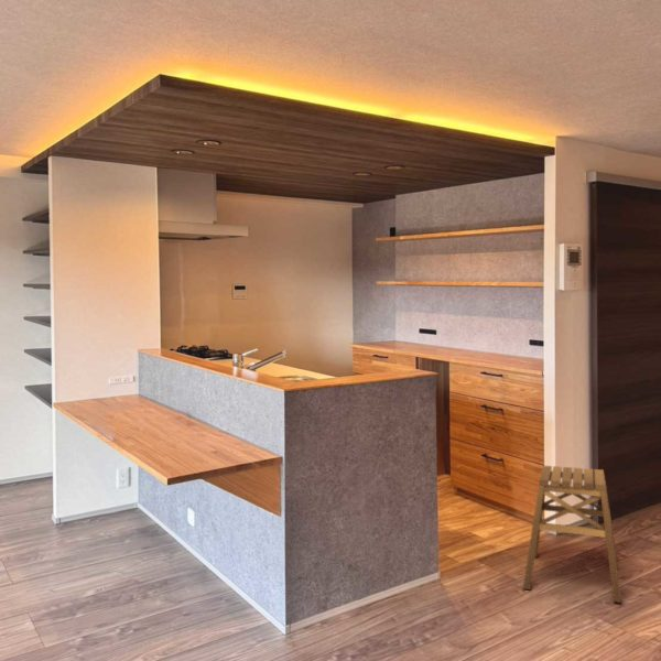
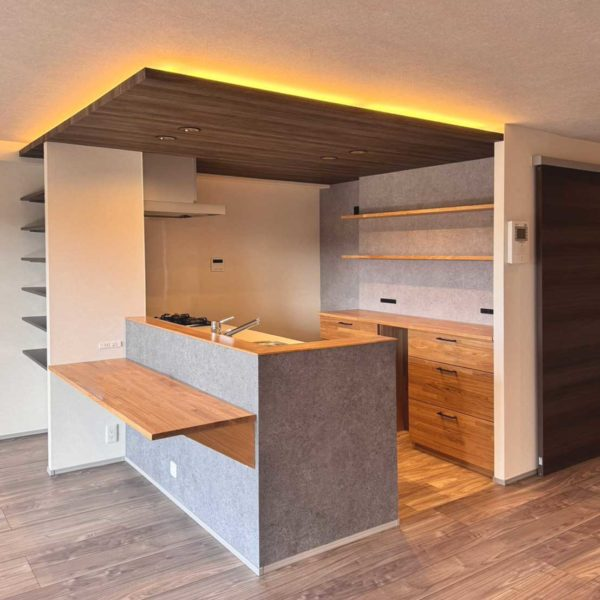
- stool (572, 525)
